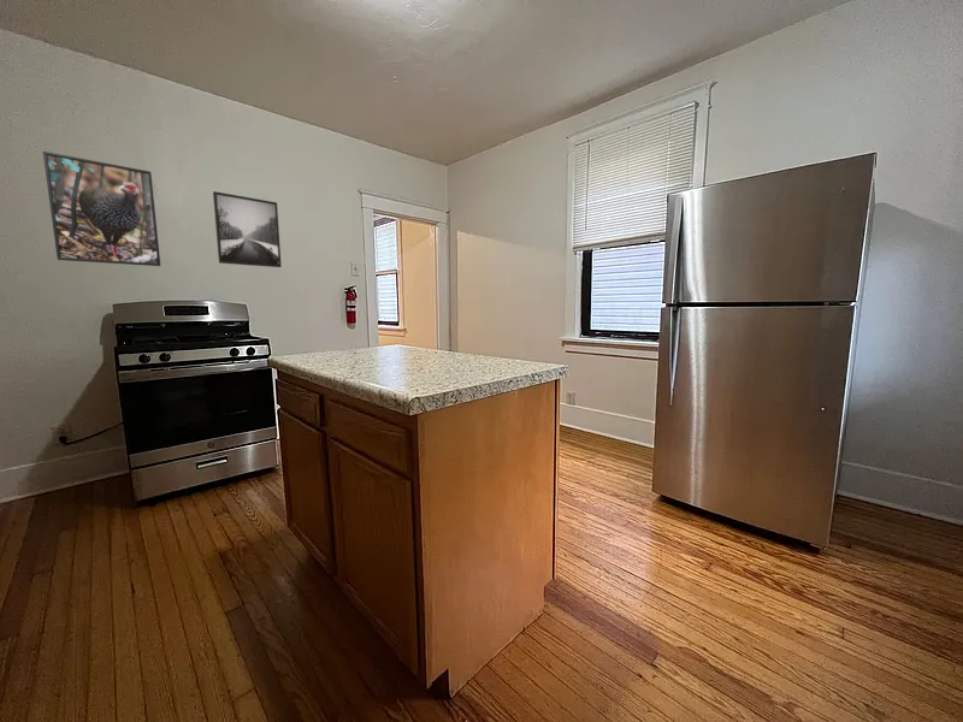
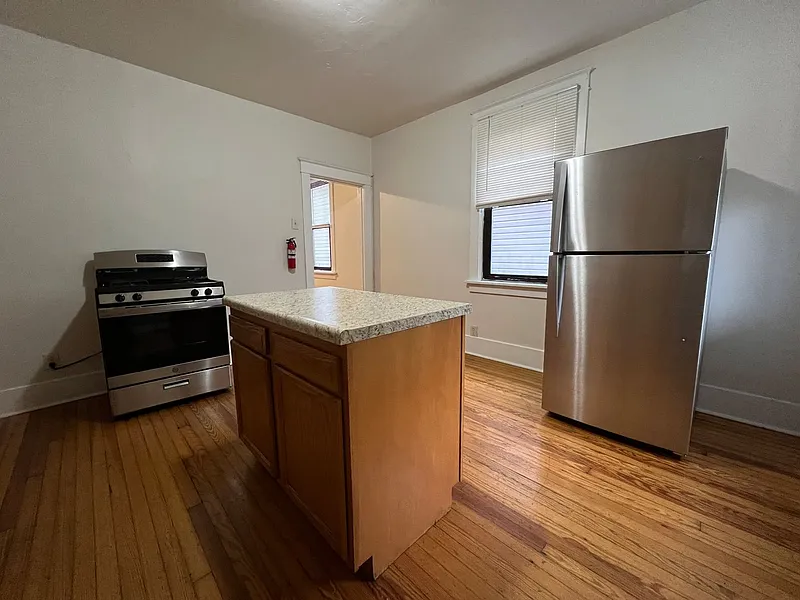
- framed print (106, 213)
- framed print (248, 231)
